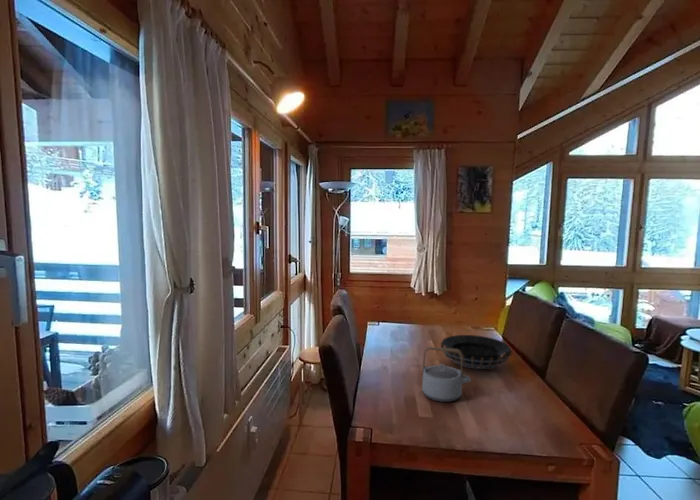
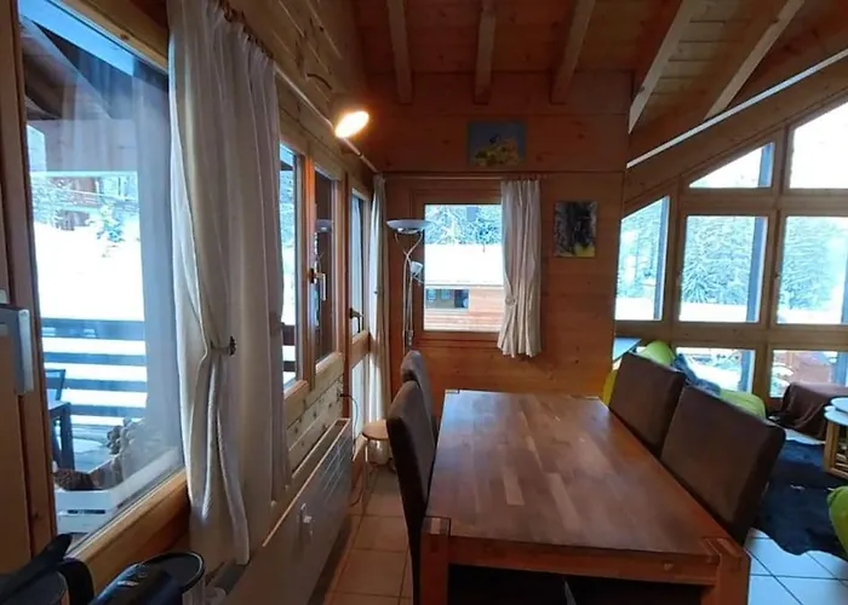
- teapot (446, 372)
- decorative bowl (475, 354)
